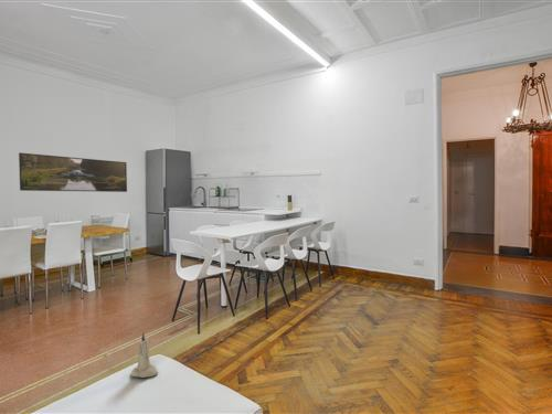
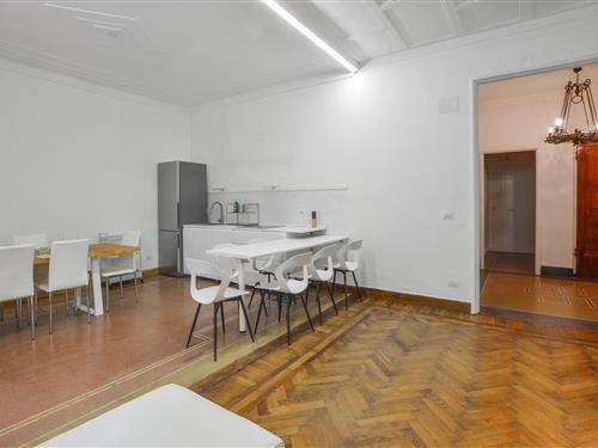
- candle (145, 352)
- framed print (79, 174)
